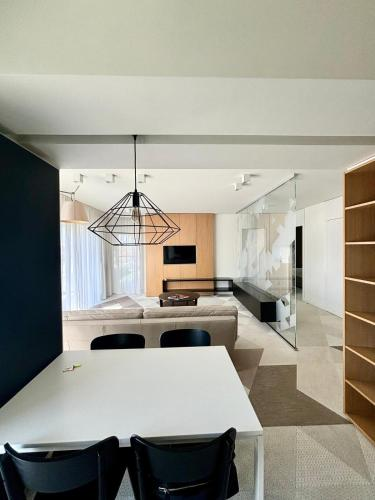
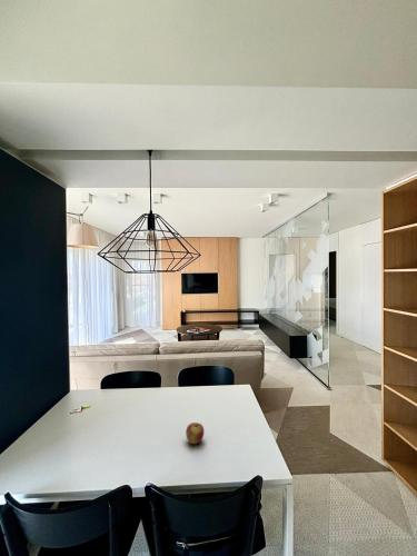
+ apple (195, 431)
